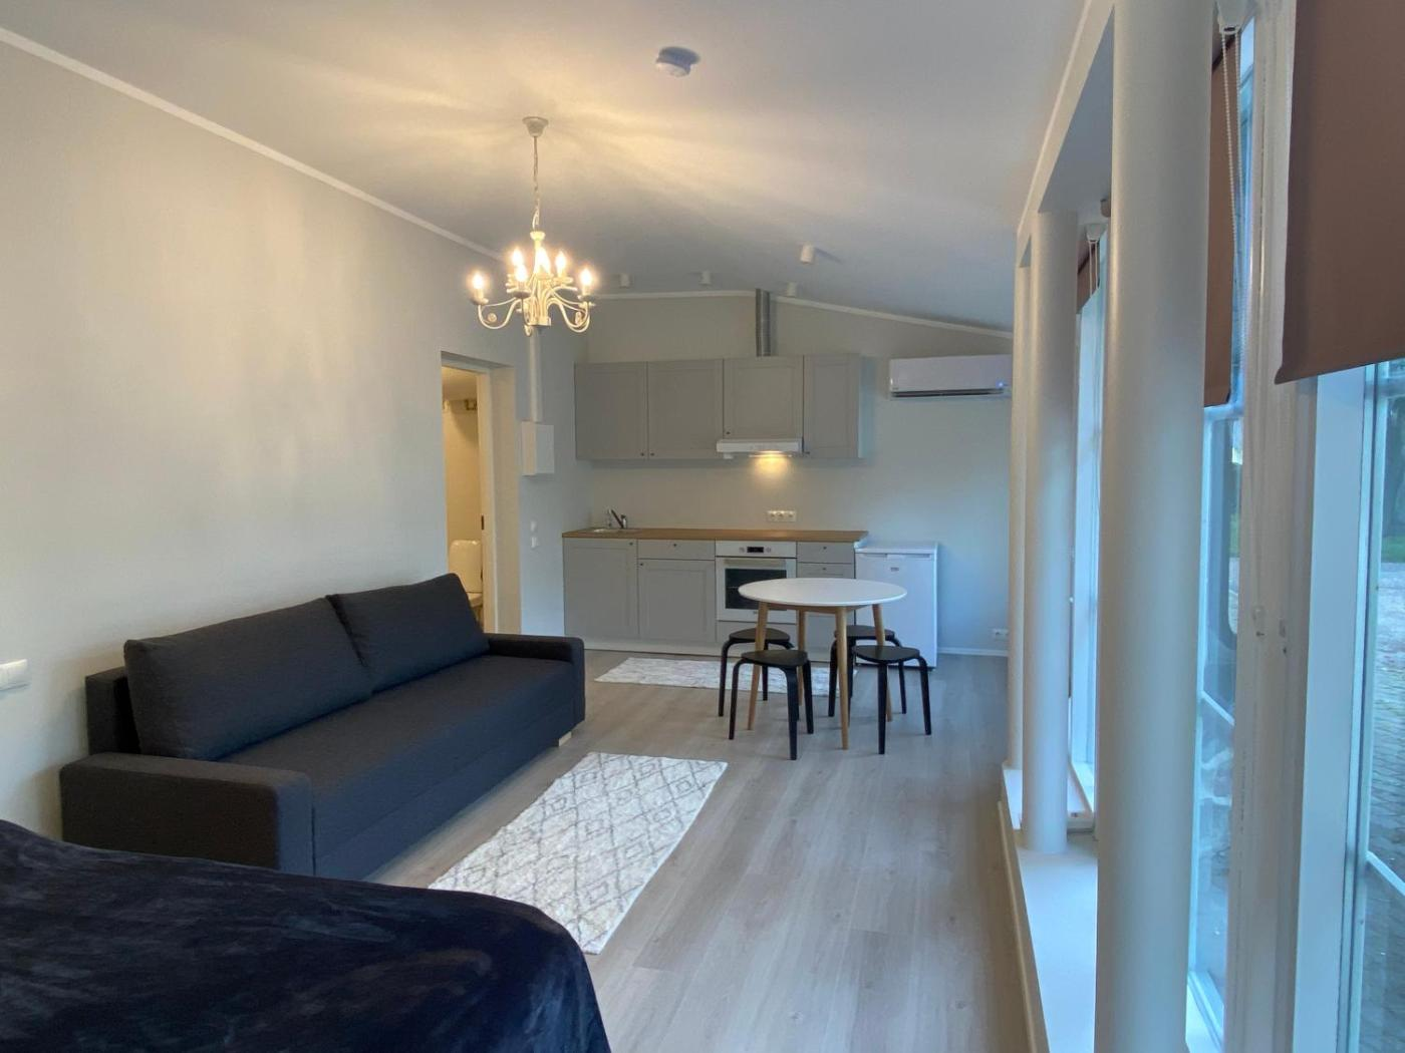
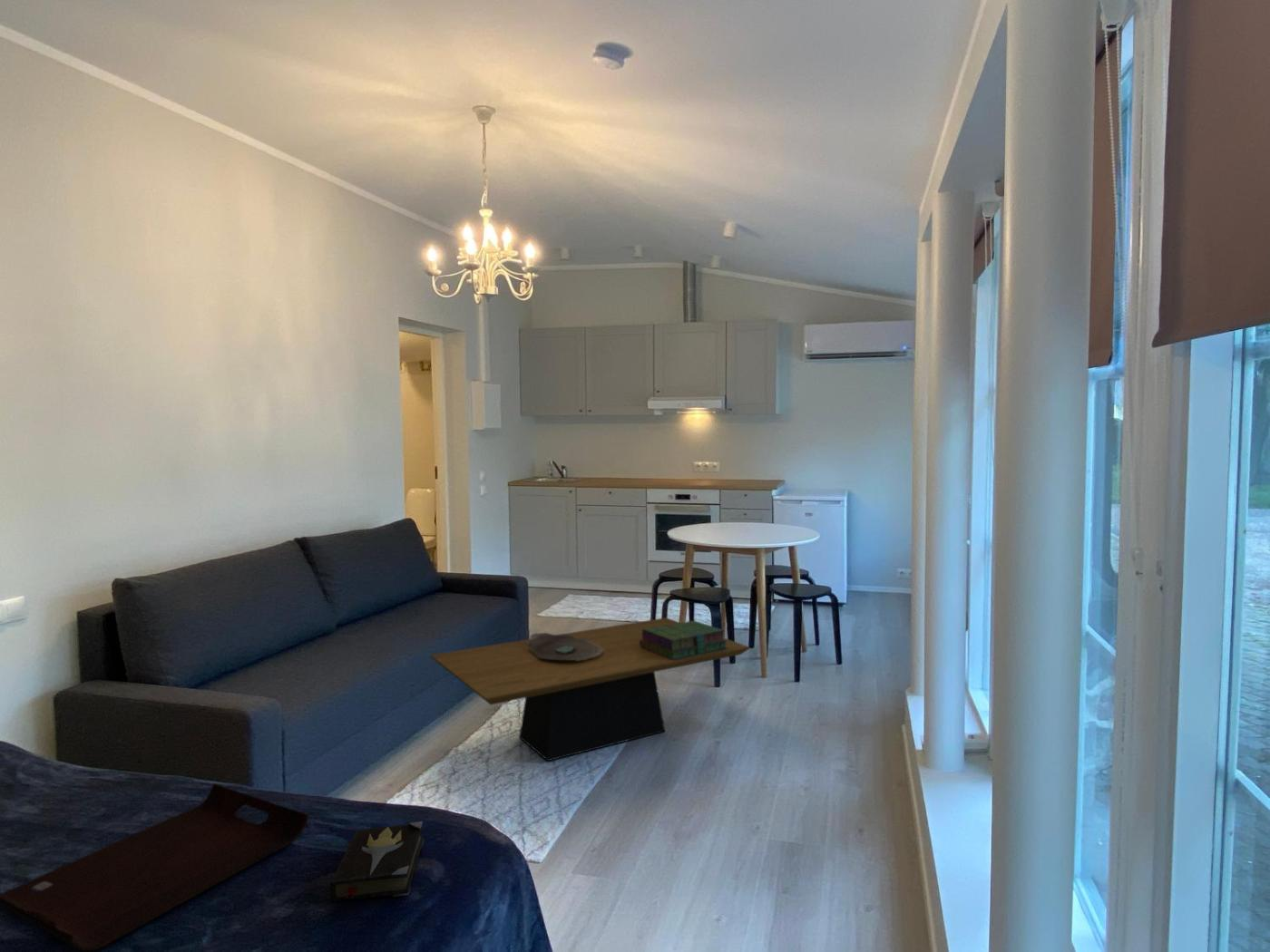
+ decorative bowl (565, 646)
+ stack of books (683, 637)
+ hardback book (380, 858)
+ coffee table (592, 693)
+ serving tray (156, 857)
